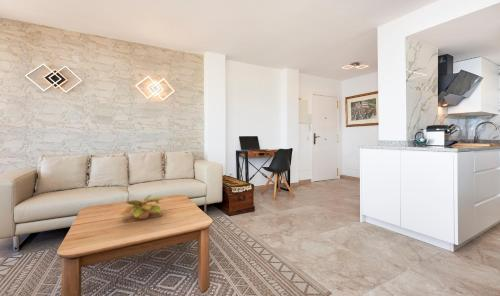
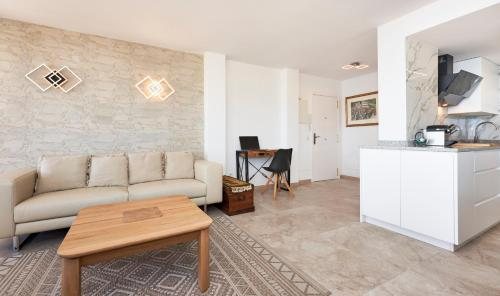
- plant (144, 205)
